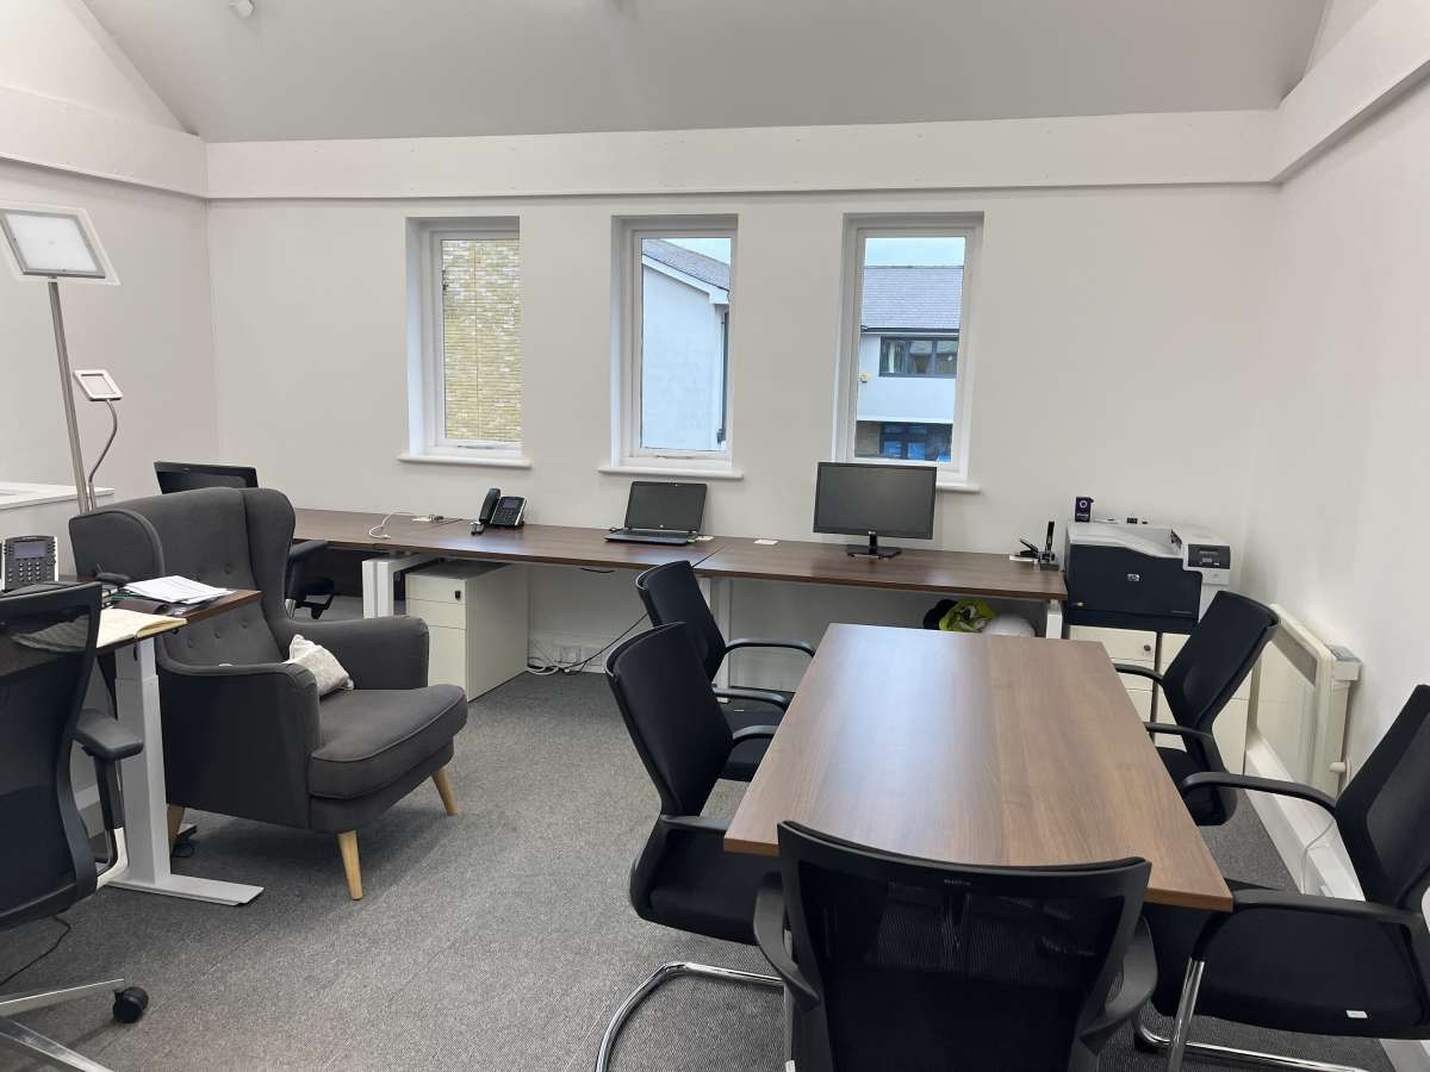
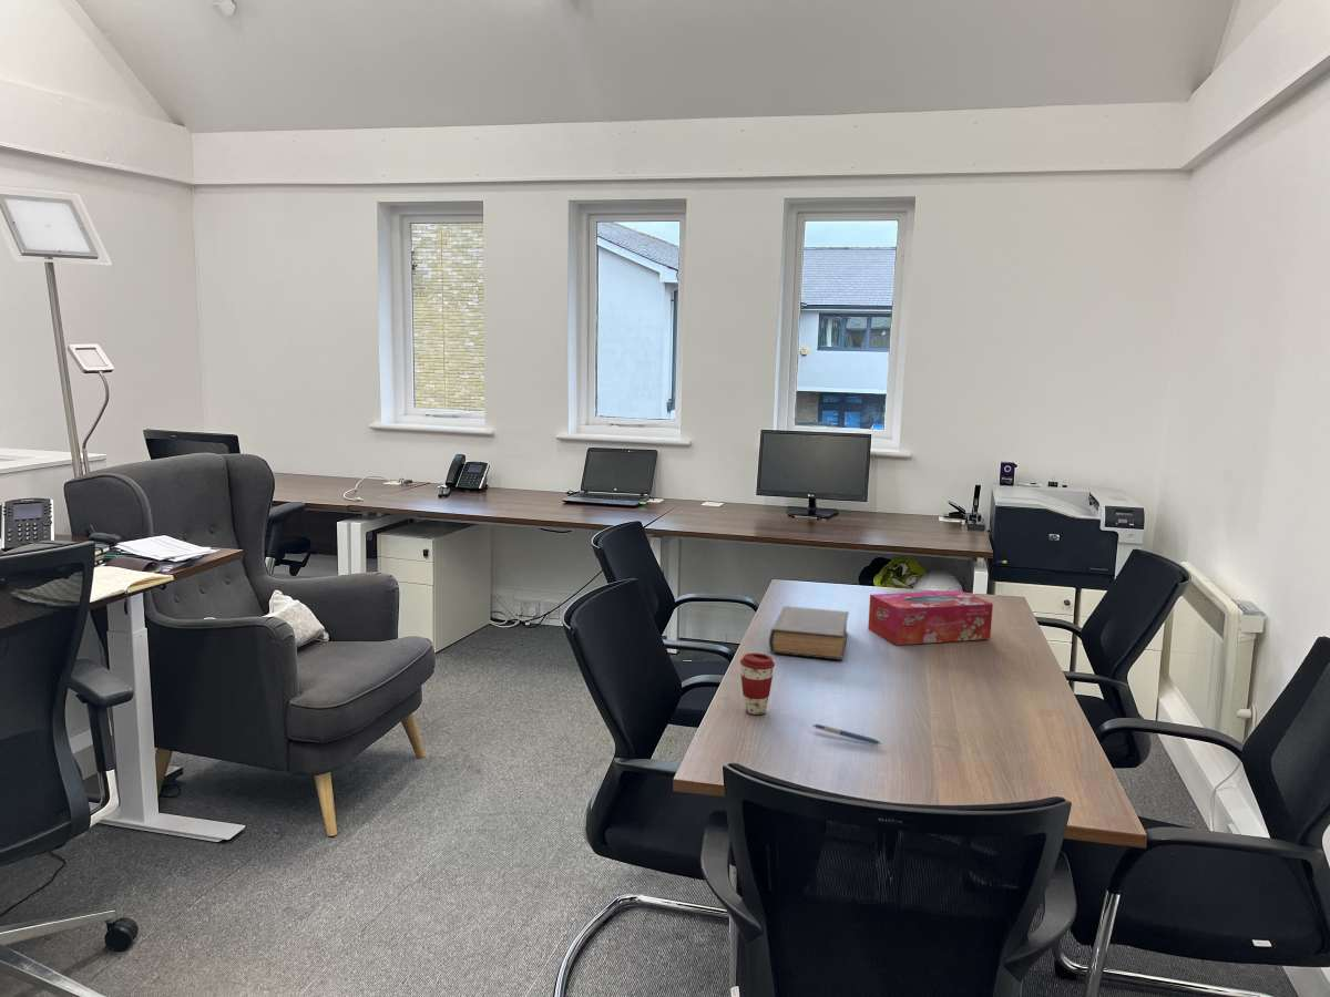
+ coffee cup (756, 683)
+ book (810, 630)
+ pen (846, 734)
+ tissue box (929, 616)
